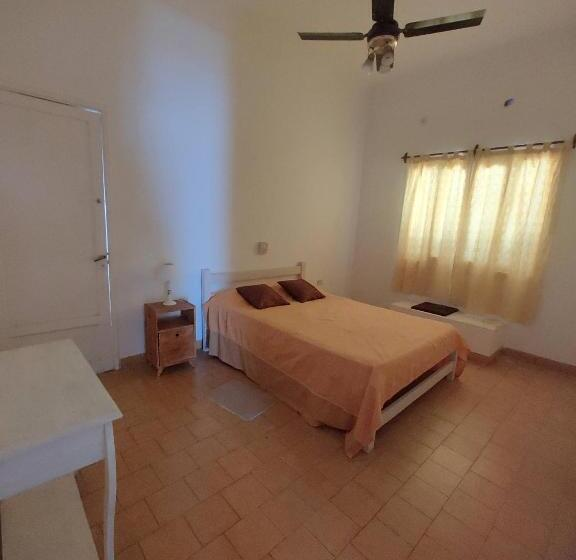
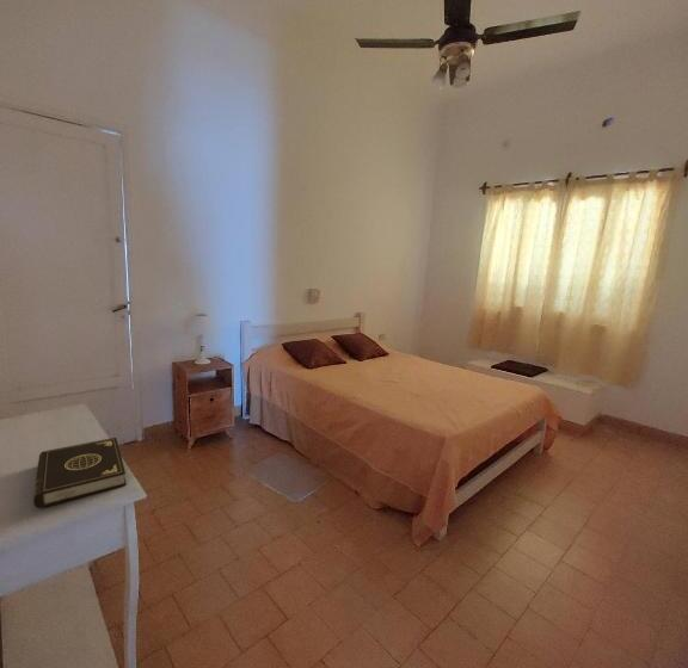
+ book (81, 468)
